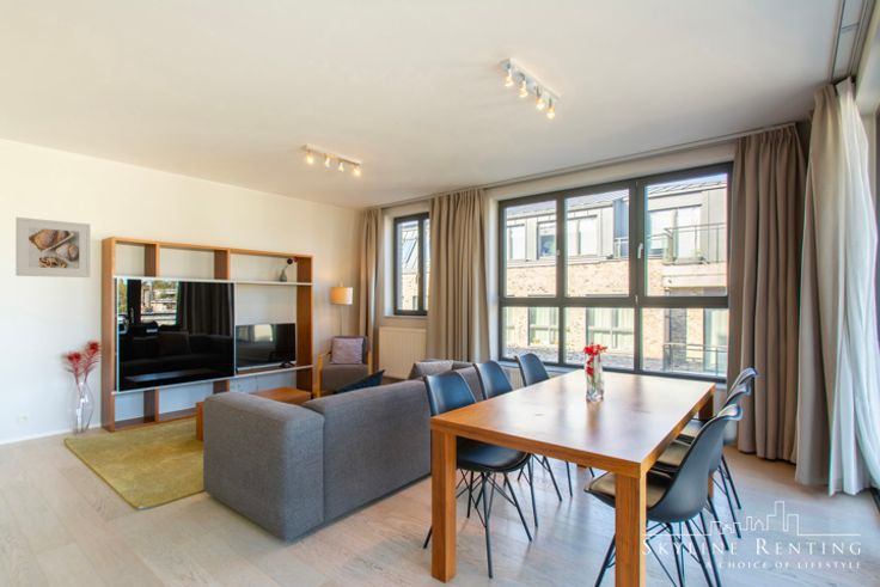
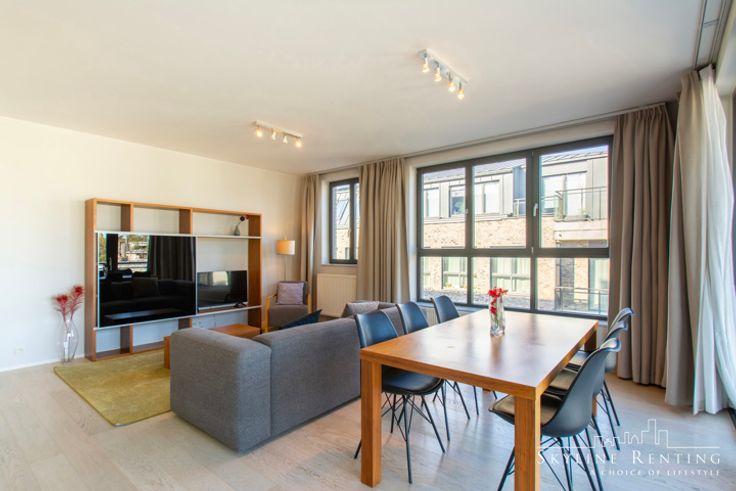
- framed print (54, 249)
